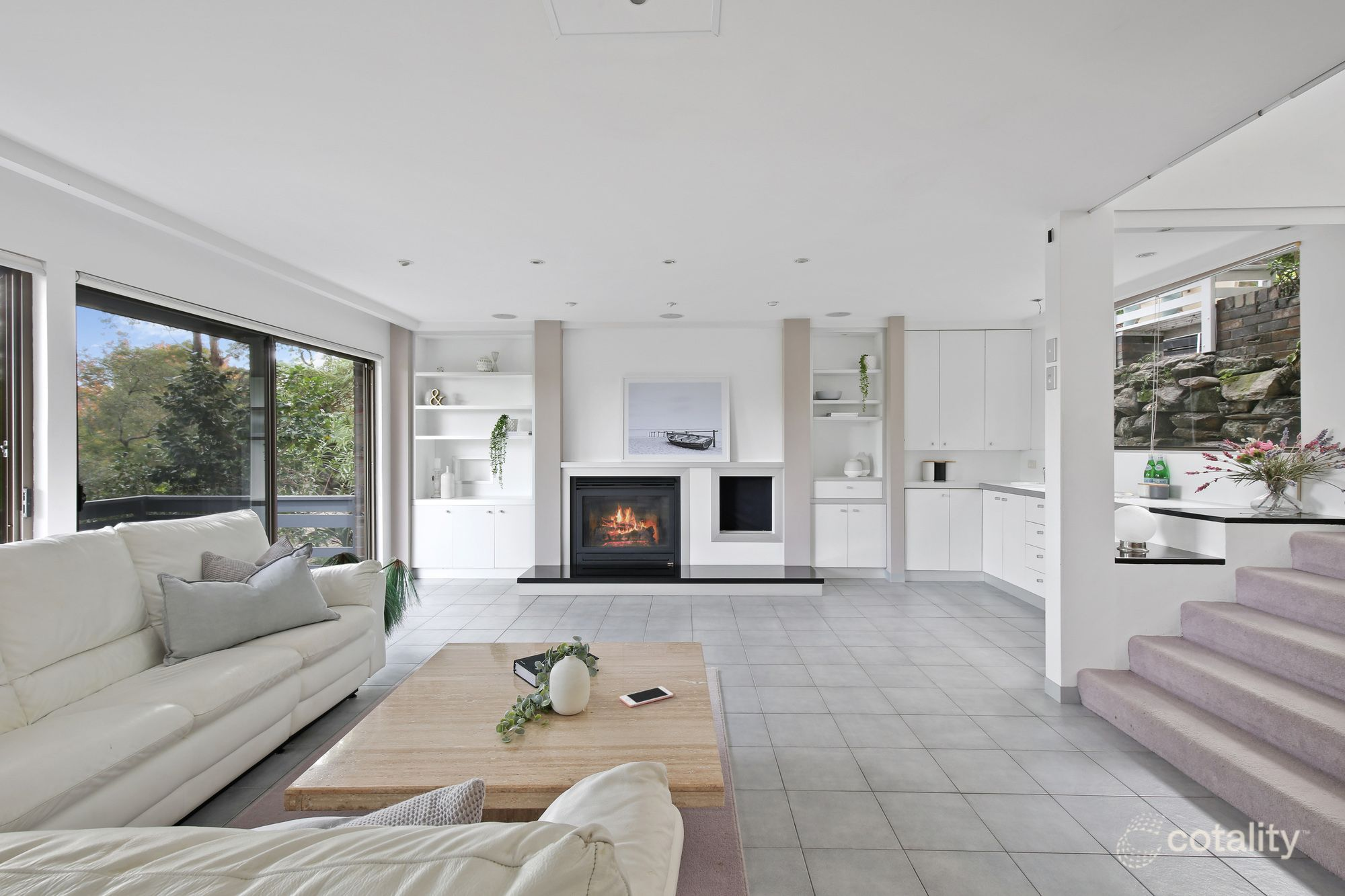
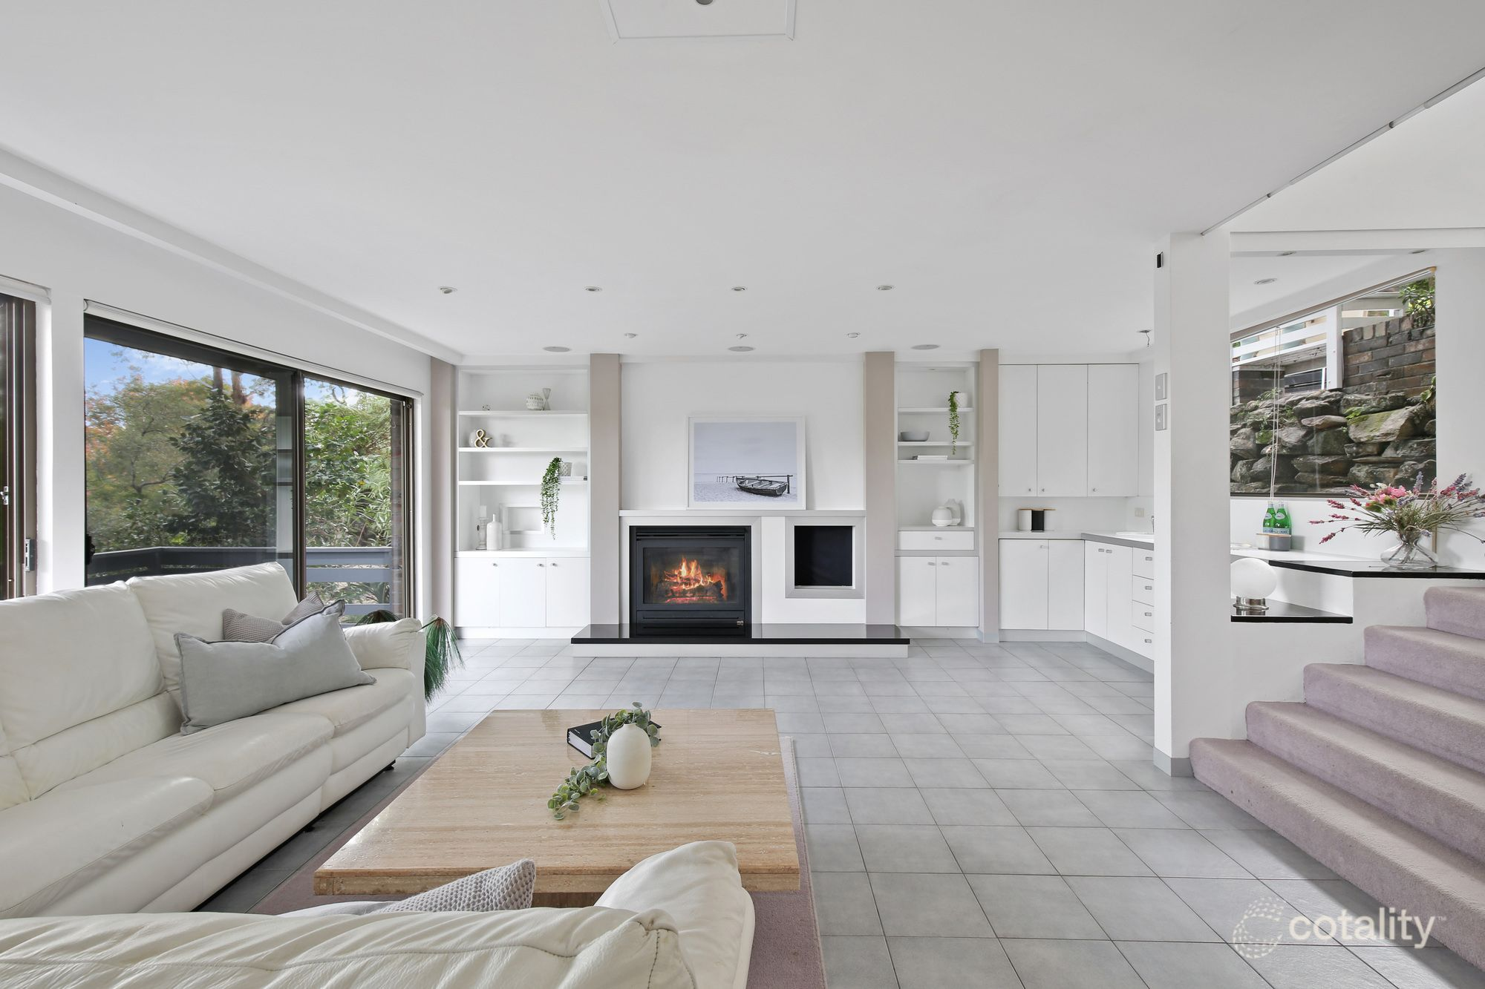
- cell phone (646, 696)
